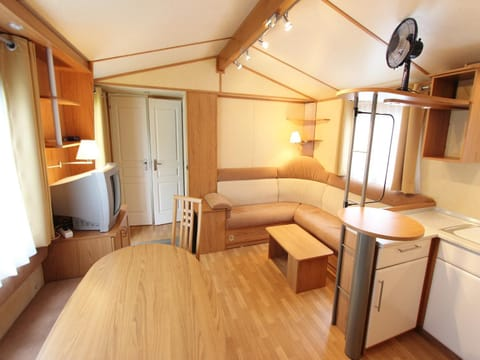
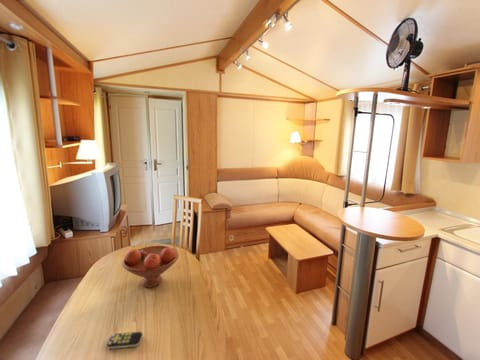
+ fruit bowl (151, 264)
+ remote control (125, 339)
